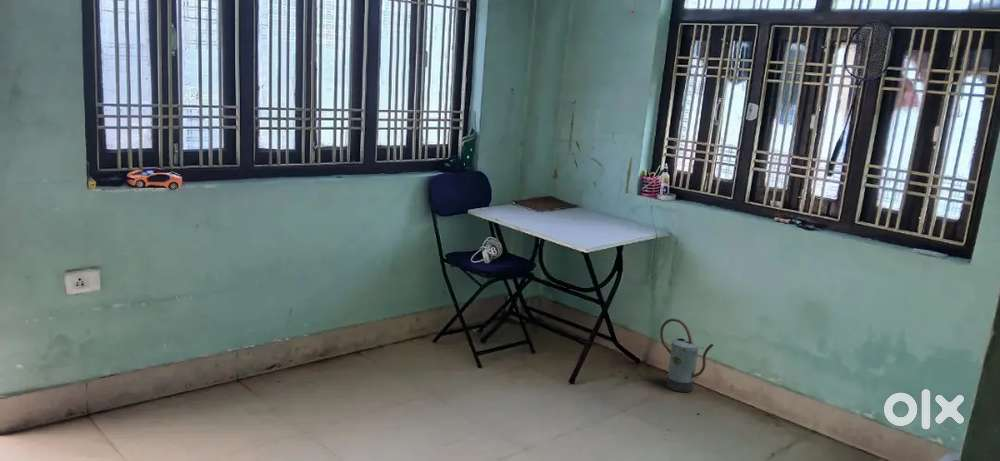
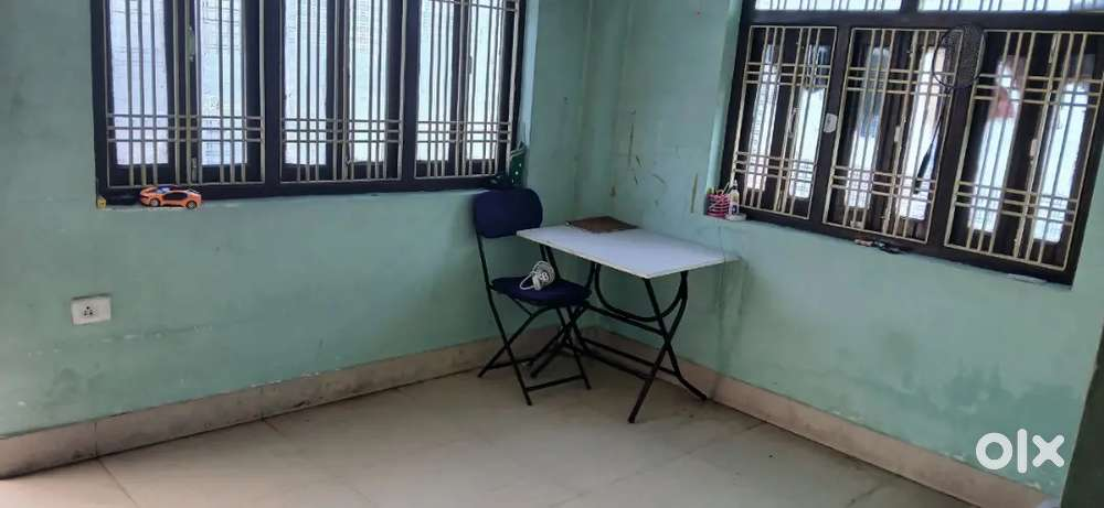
- watering can (684, 355)
